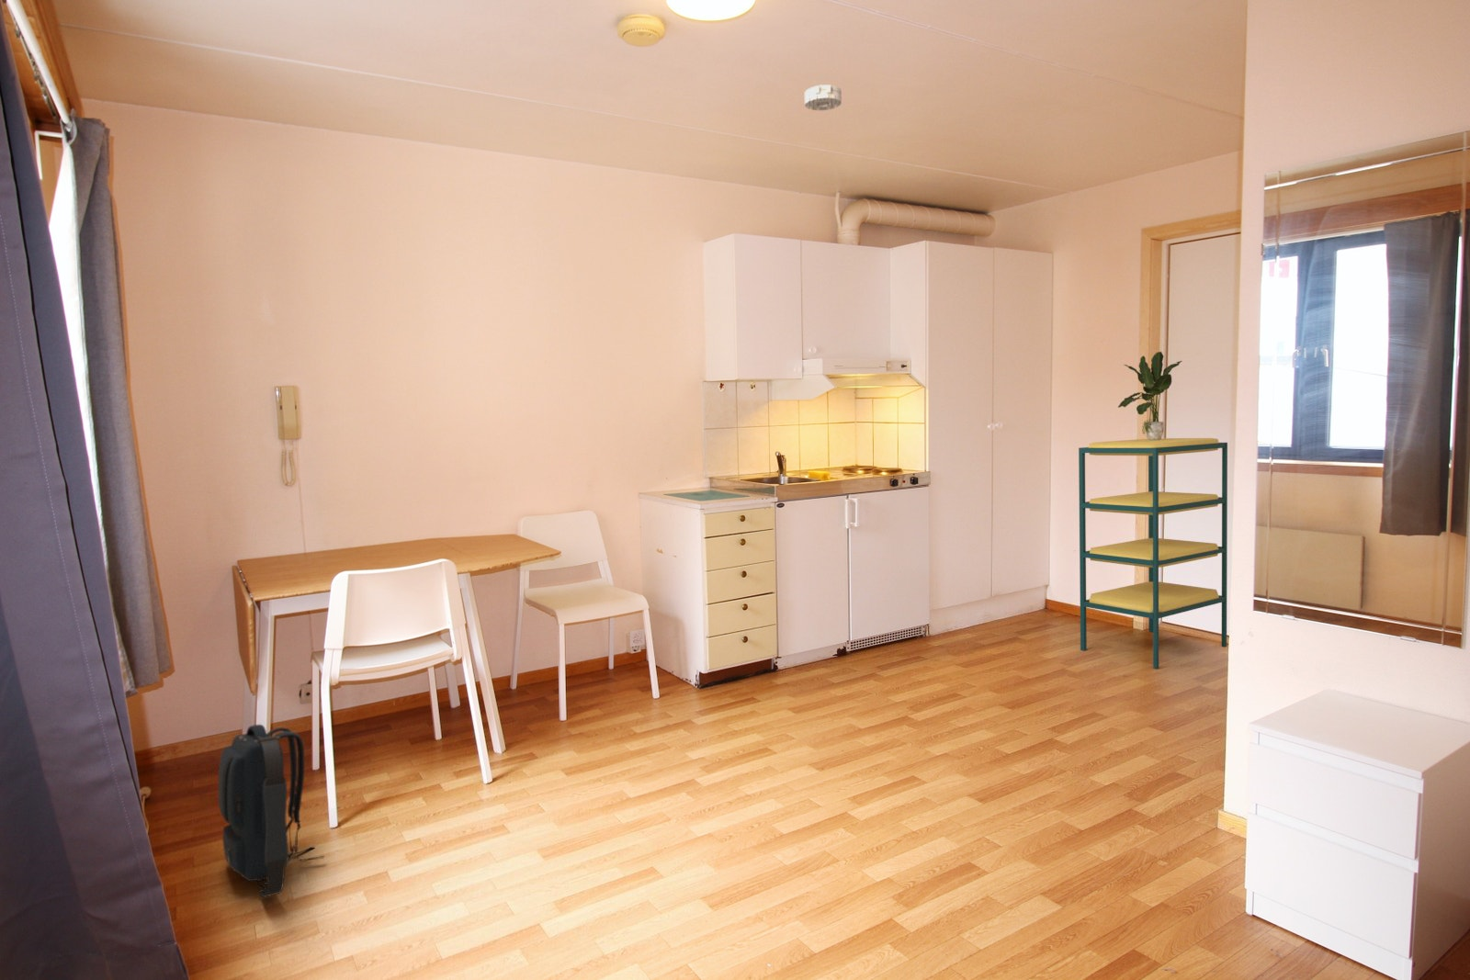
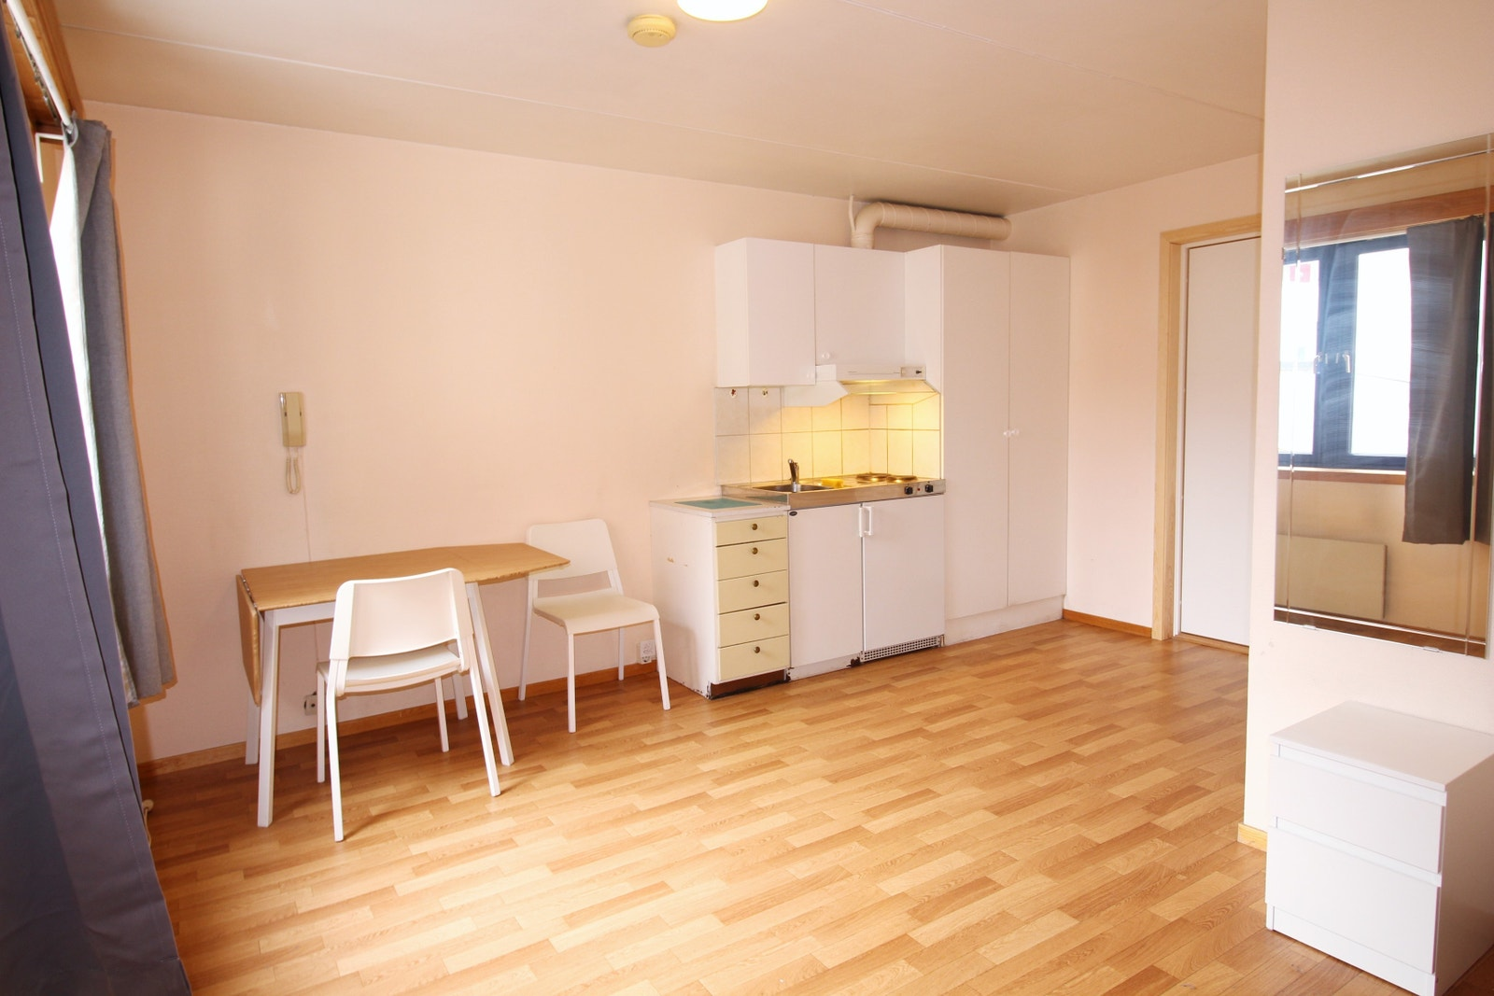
- backpack (272, 802)
- shelving unit (1153, 545)
- potted plant (1150, 396)
- smoke detector (822, 96)
